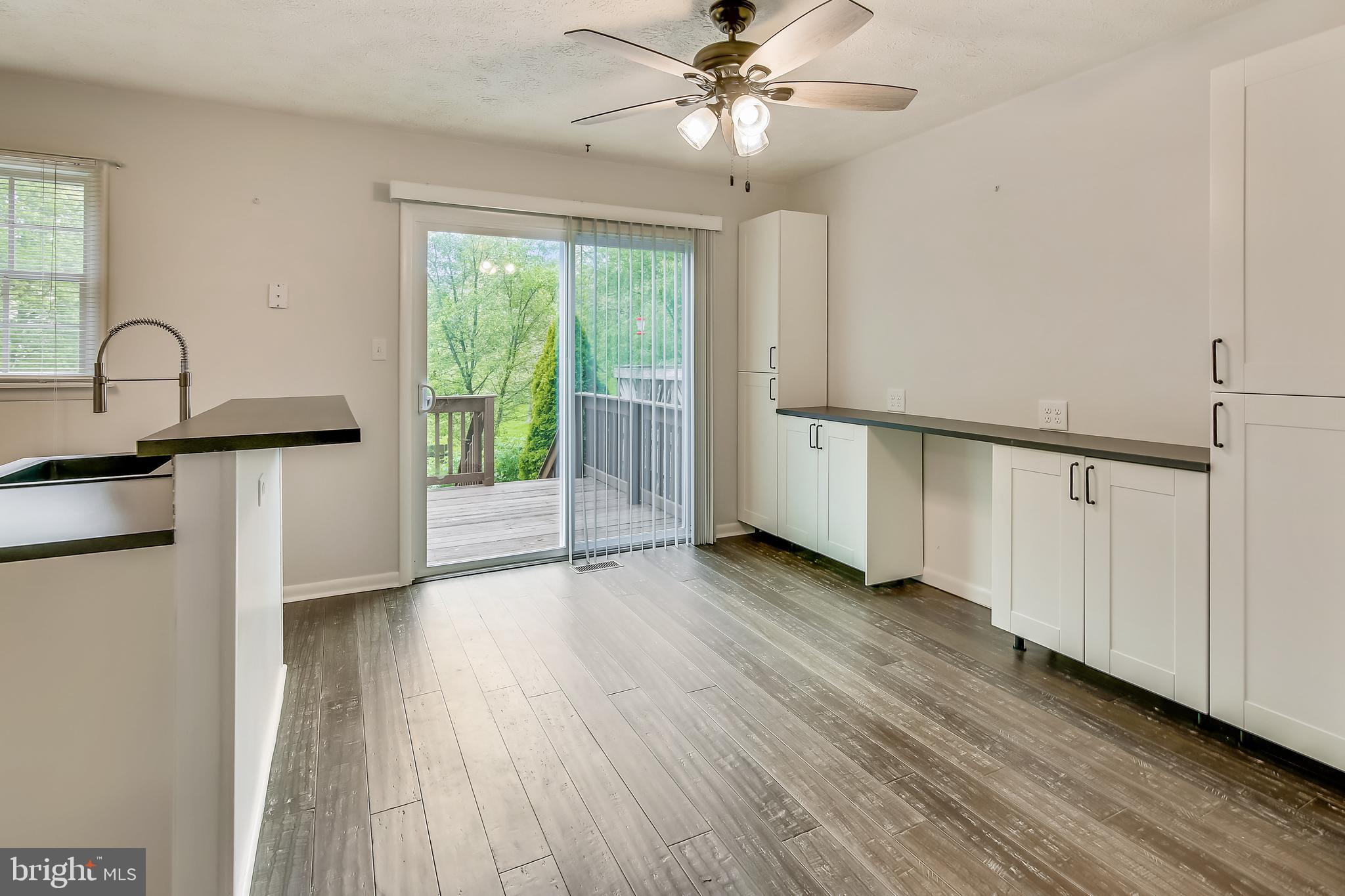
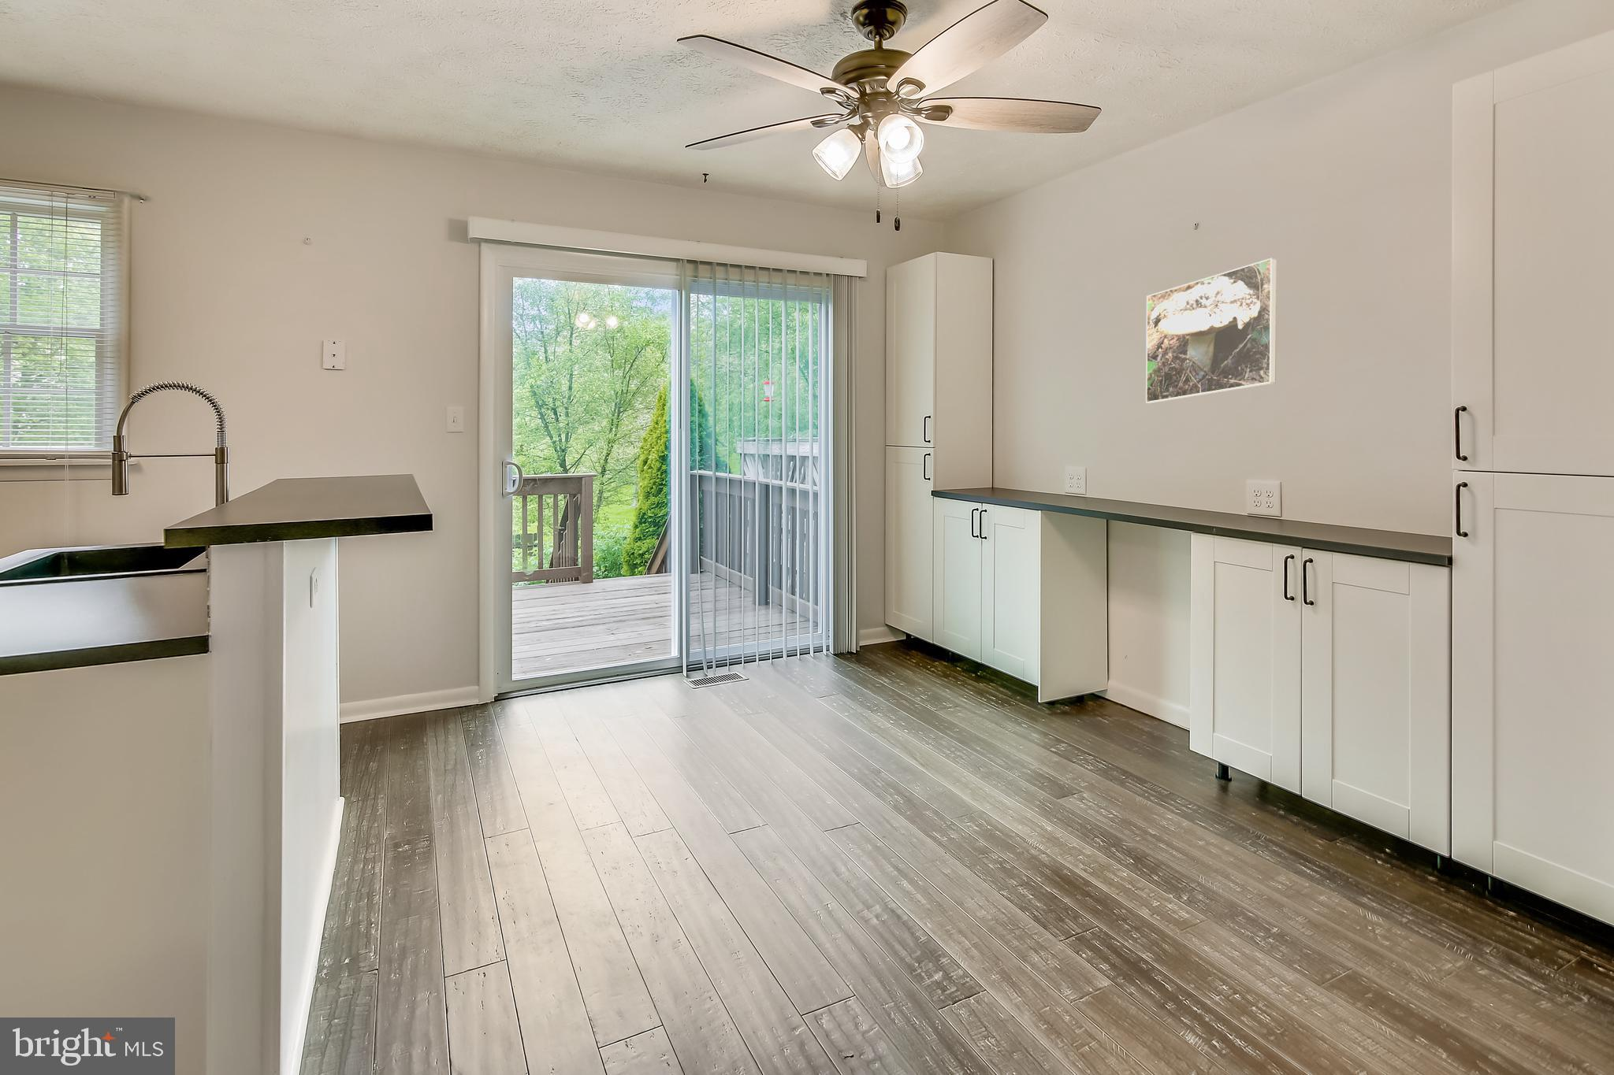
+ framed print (1206, 336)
